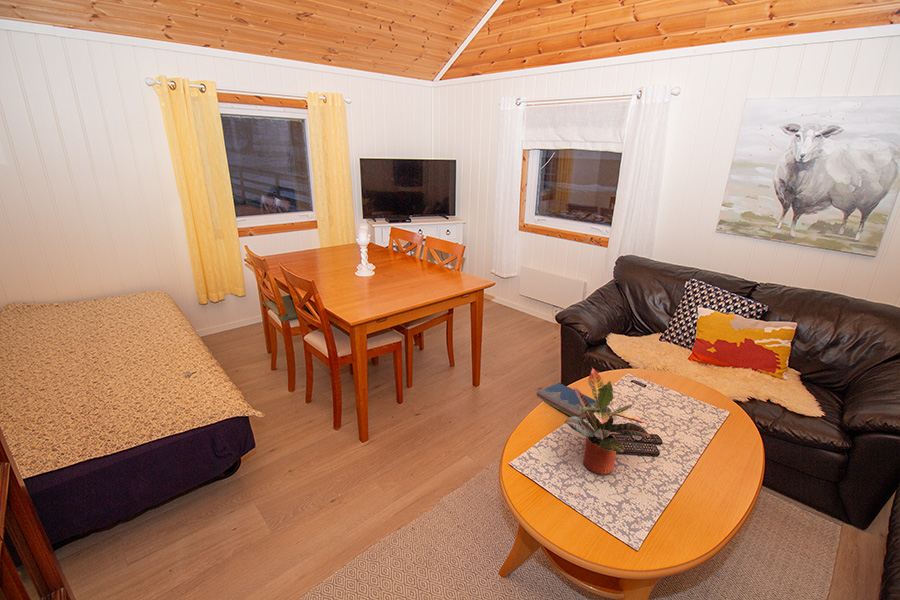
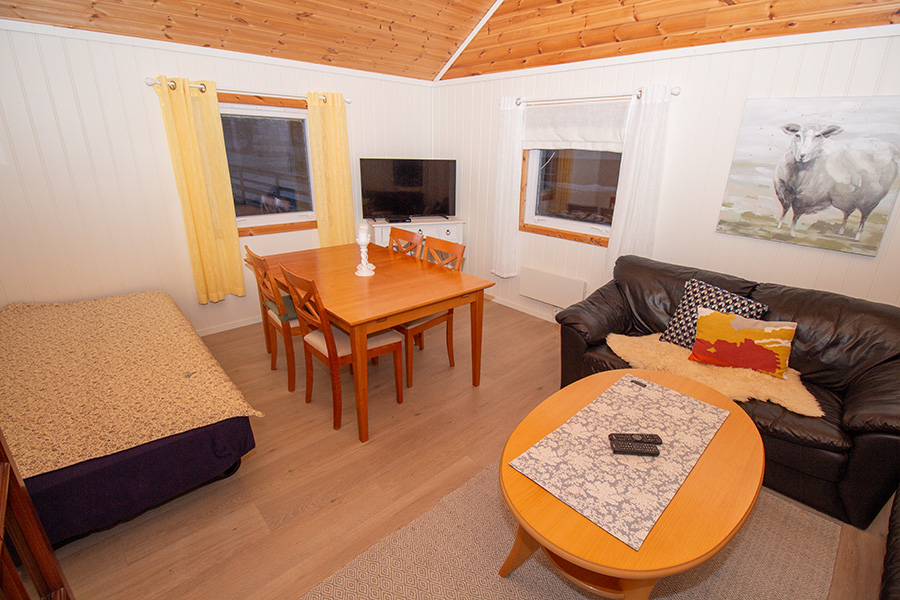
- hardcover book (568, 400)
- potted plant (602, 429)
